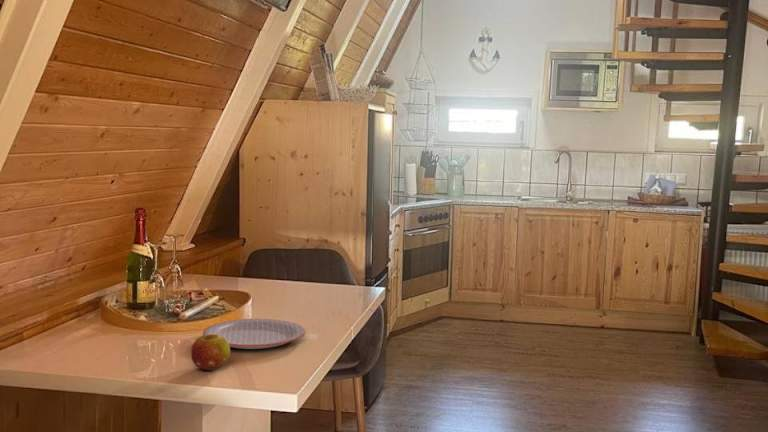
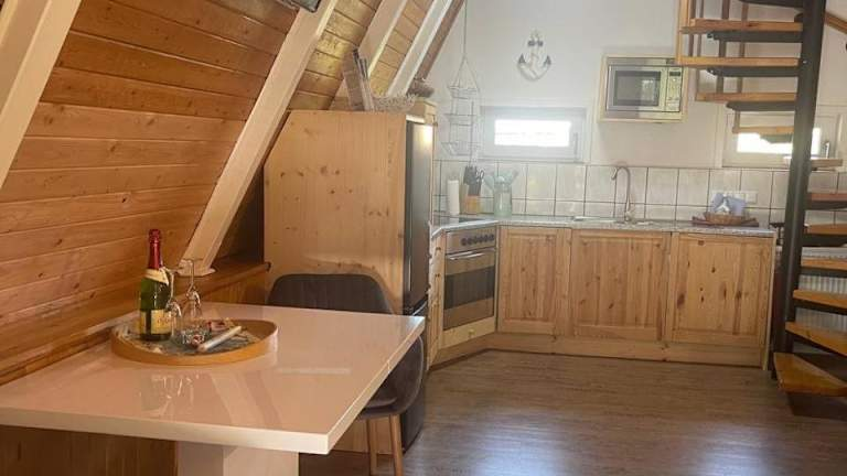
- fruit (210, 351)
- plate (254, 334)
